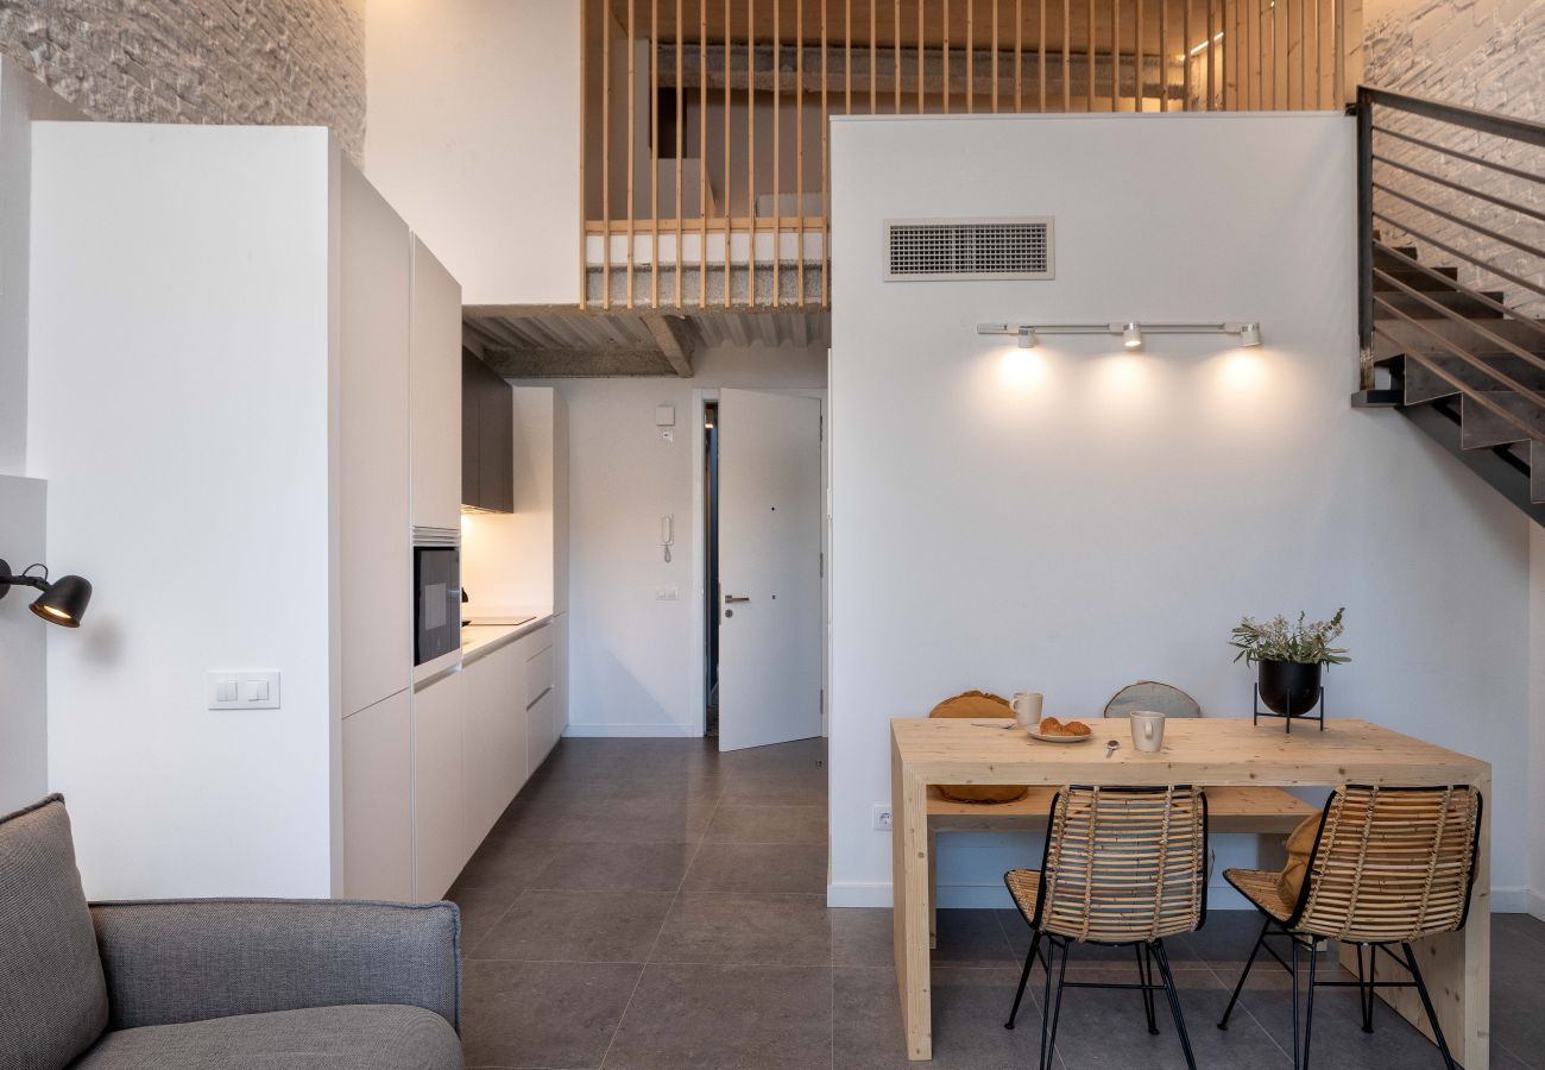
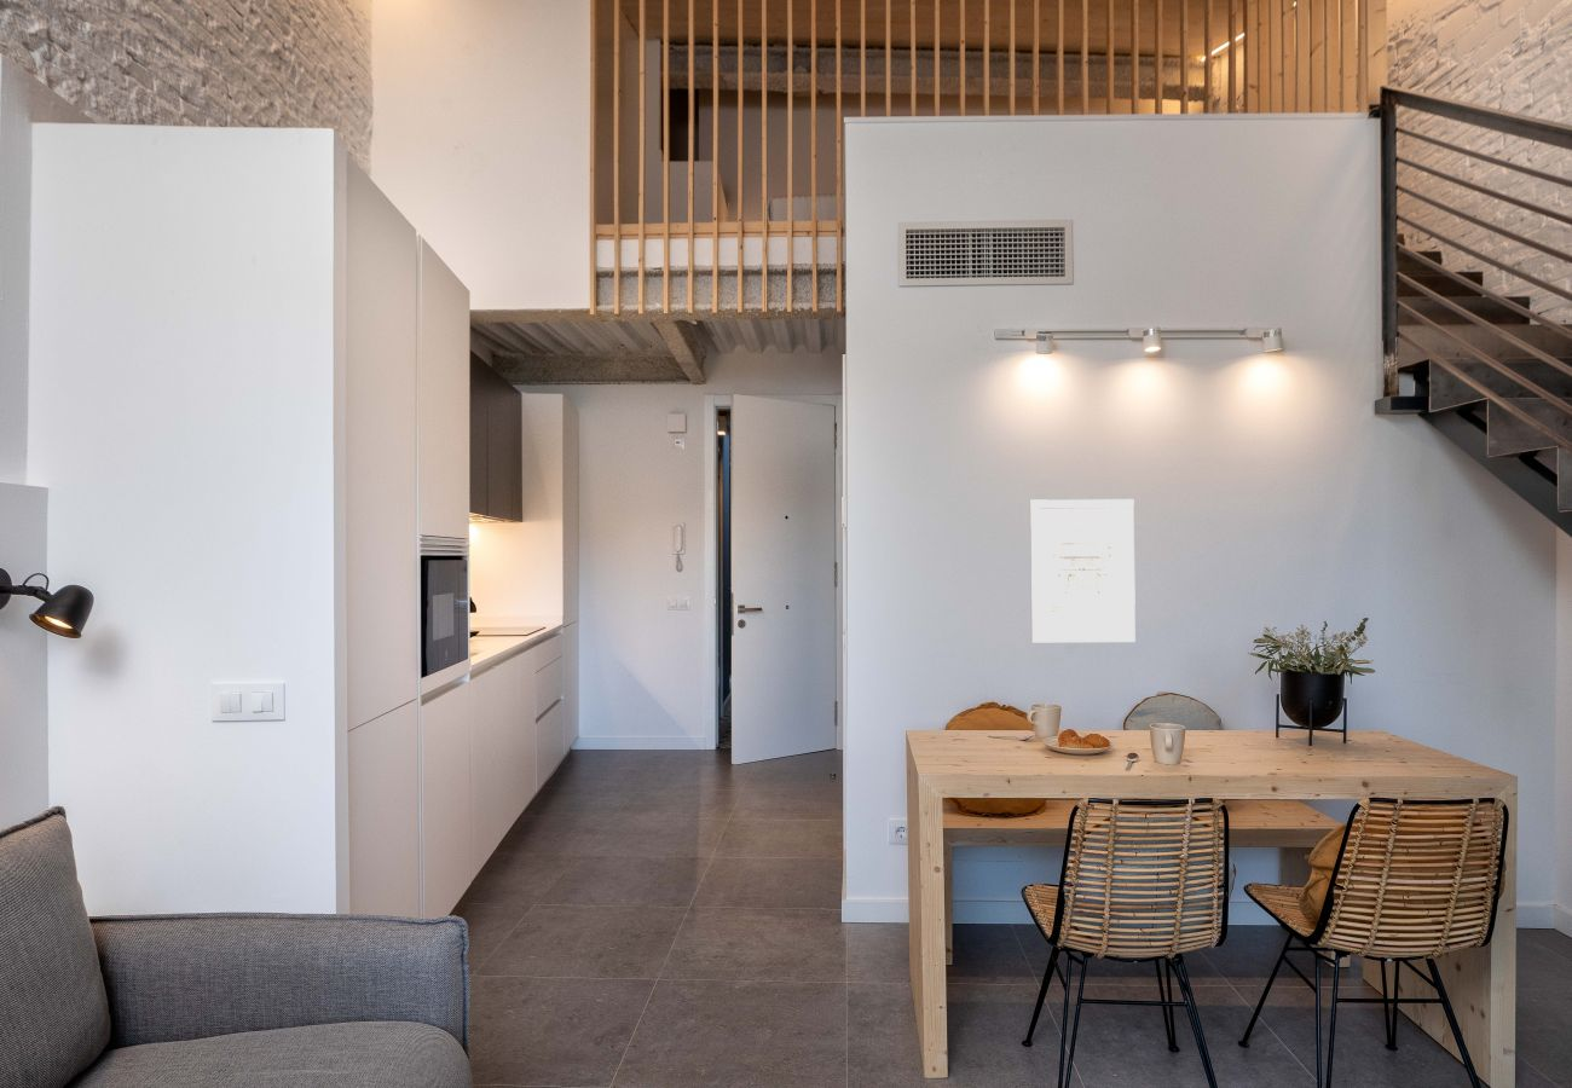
+ wall art (1082, 571)
